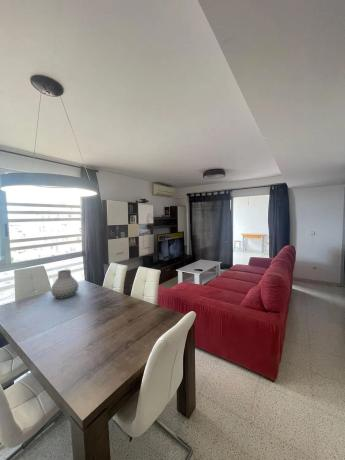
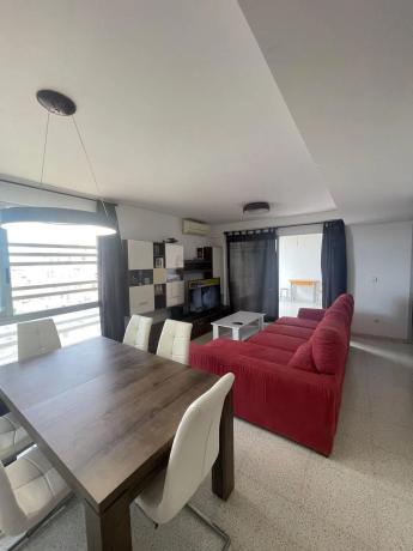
- vase (64, 283)
